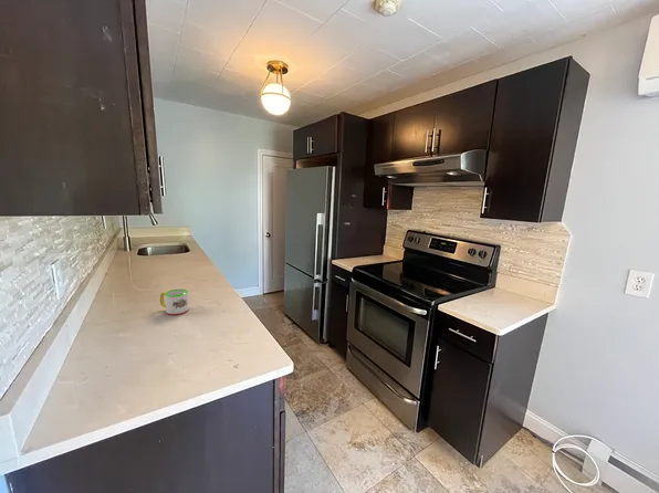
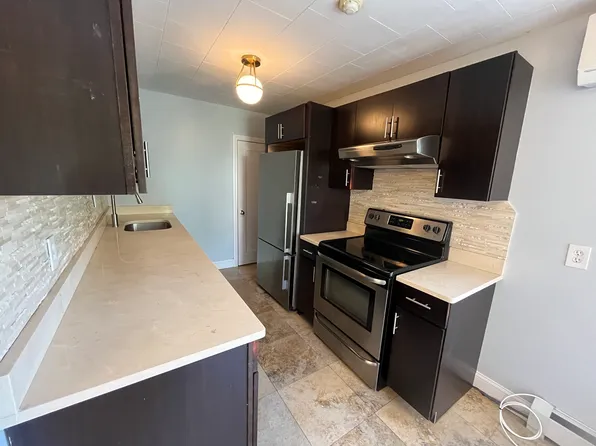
- mug (172, 301)
